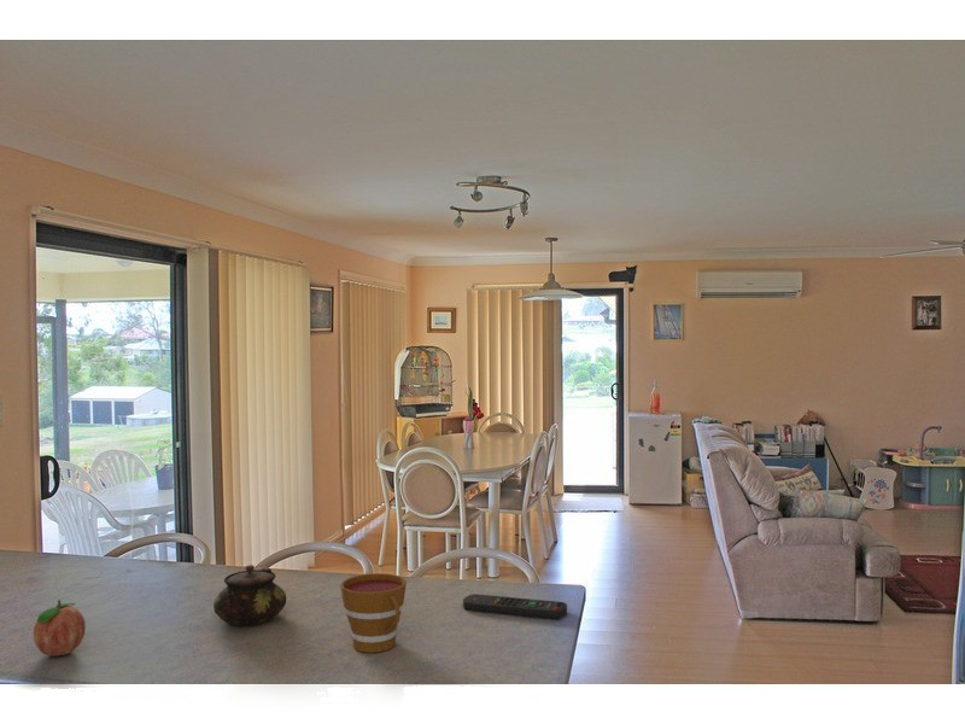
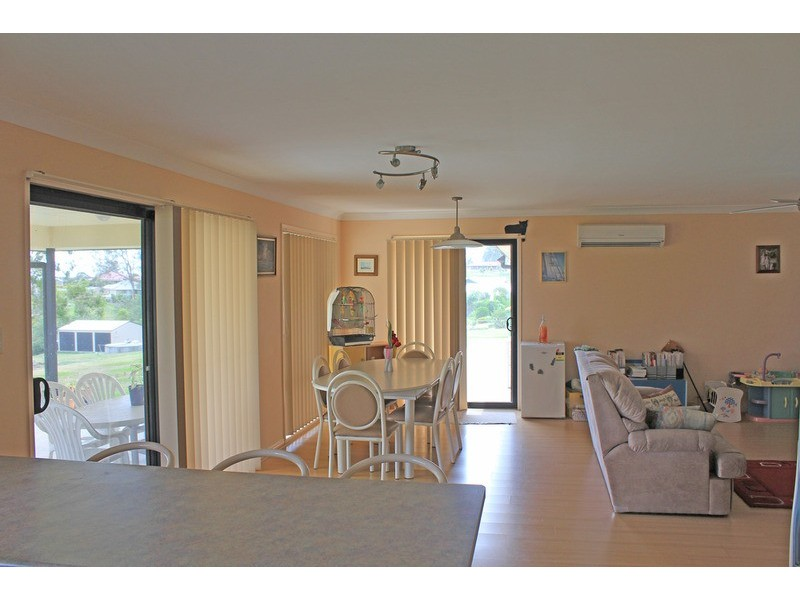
- remote control (514, 605)
- cup (378, 614)
- teapot (250, 591)
- fruit (59, 626)
